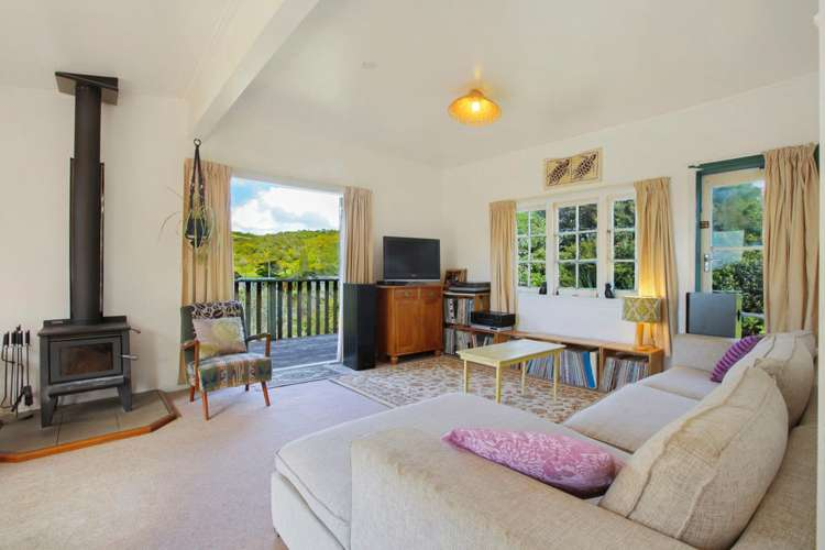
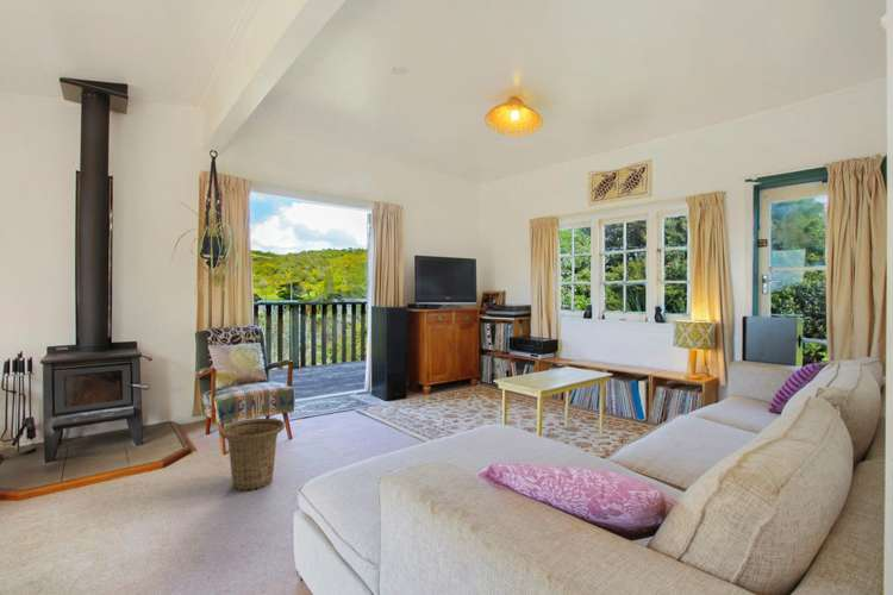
+ basket (252, 453)
